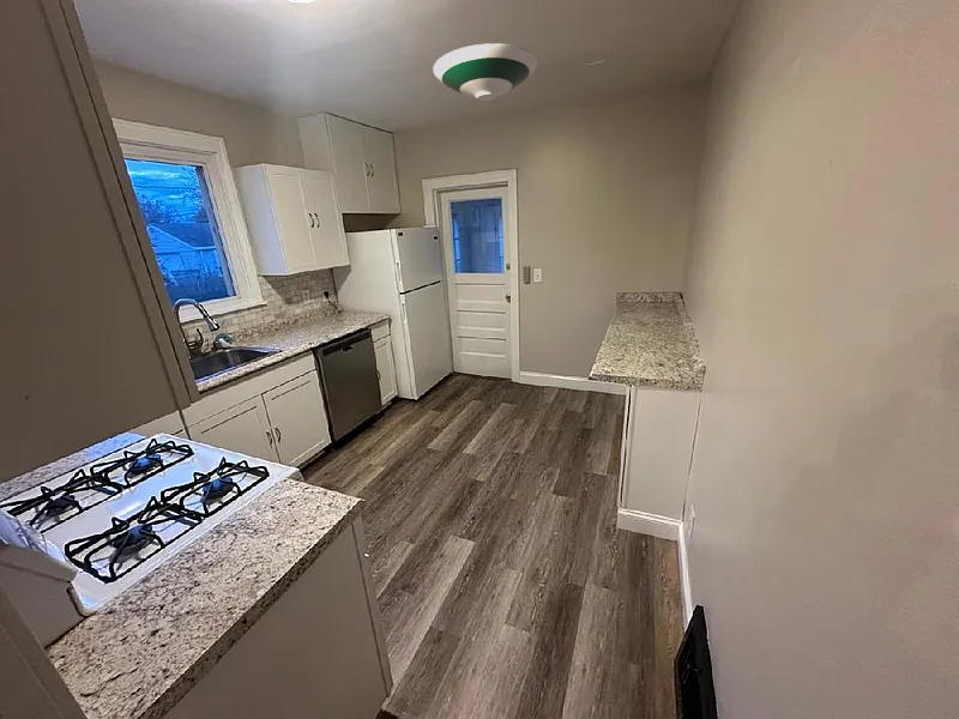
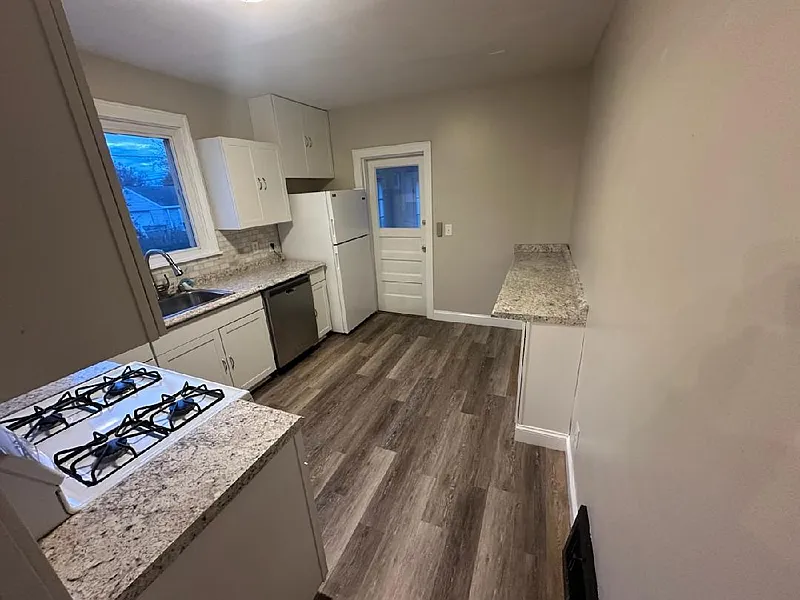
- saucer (485, 83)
